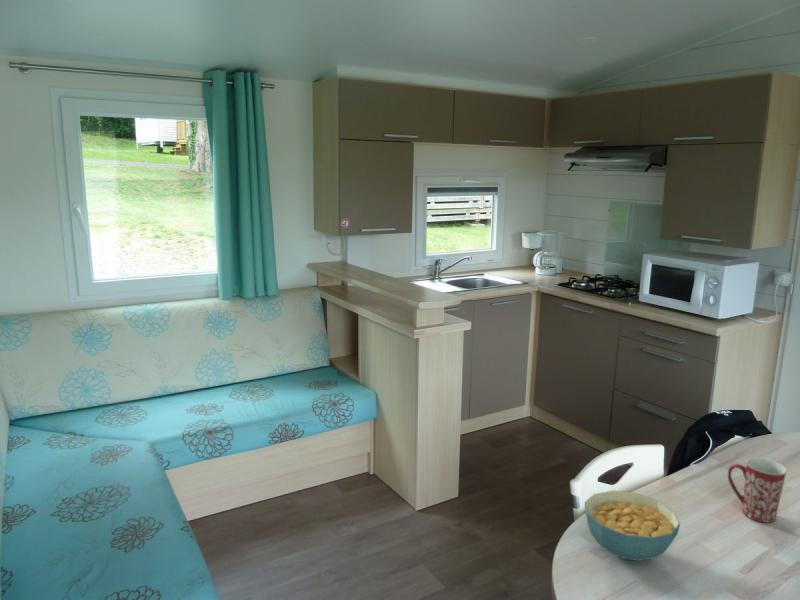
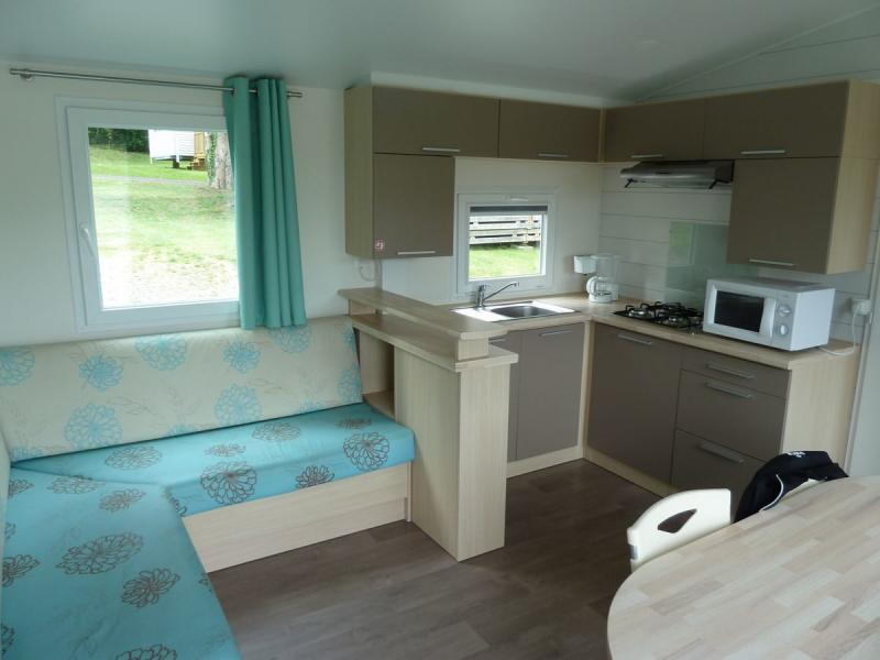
- mug (754, 488)
- cereal bowl (629, 532)
